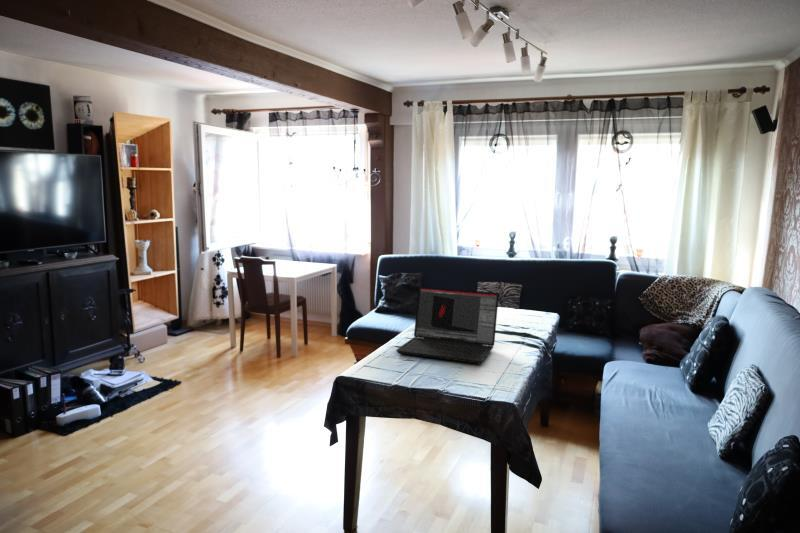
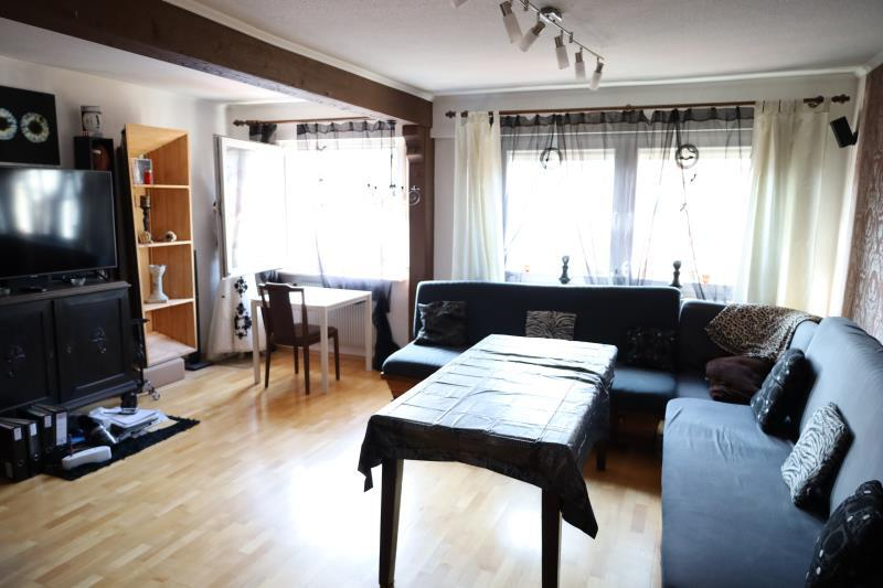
- laptop (448, 322)
